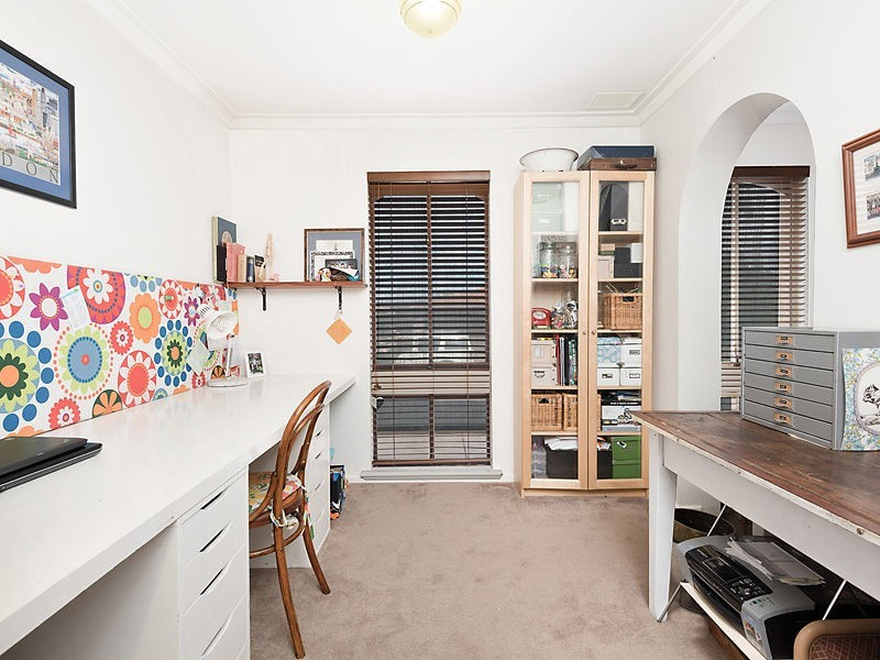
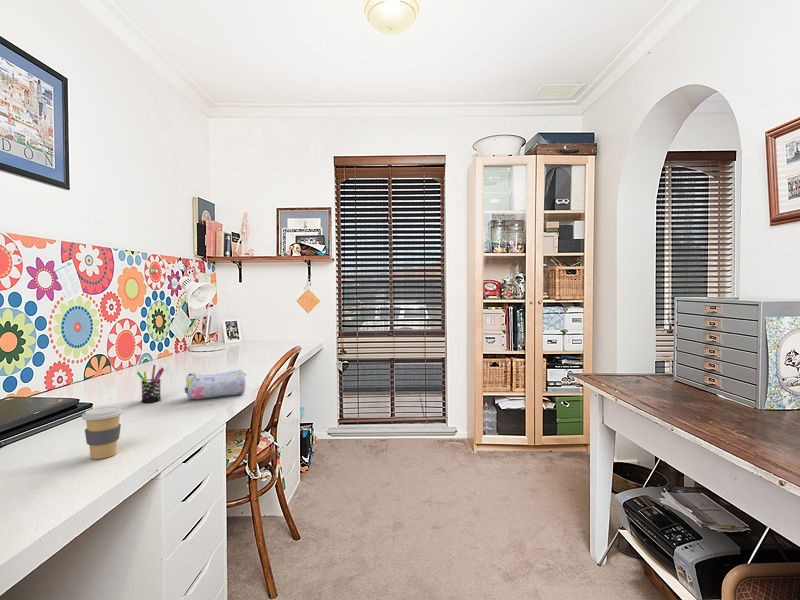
+ pencil case (216, 383)
+ coffee cup (103, 432)
+ pen holder (149, 383)
